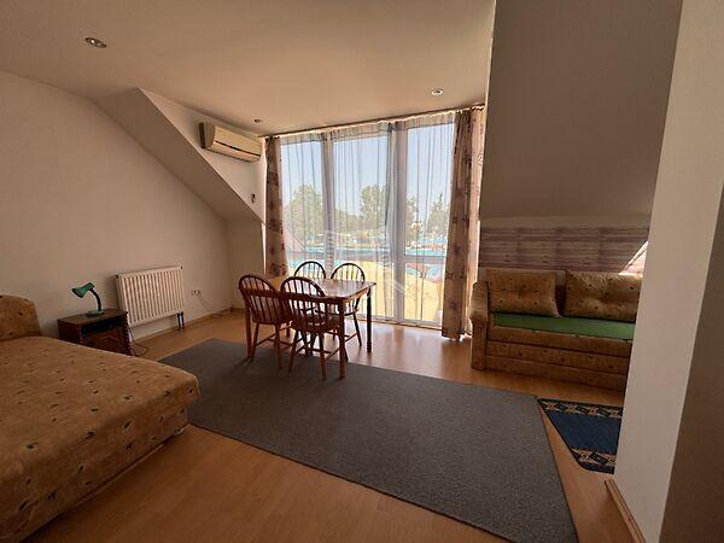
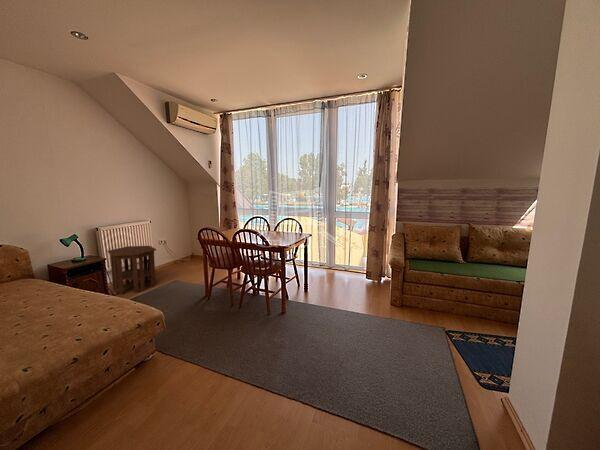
+ side table (133, 268)
